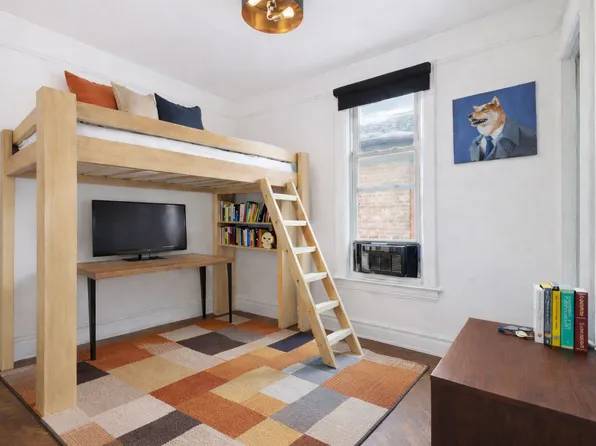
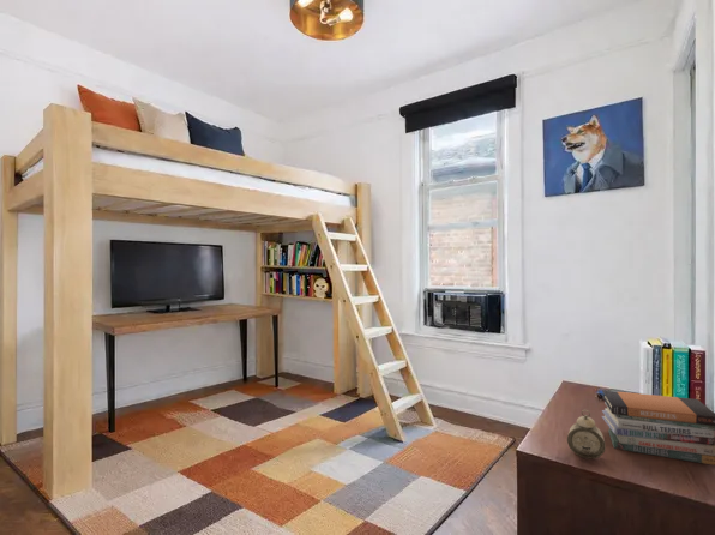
+ alarm clock (585, 432)
+ book stack (655, 423)
